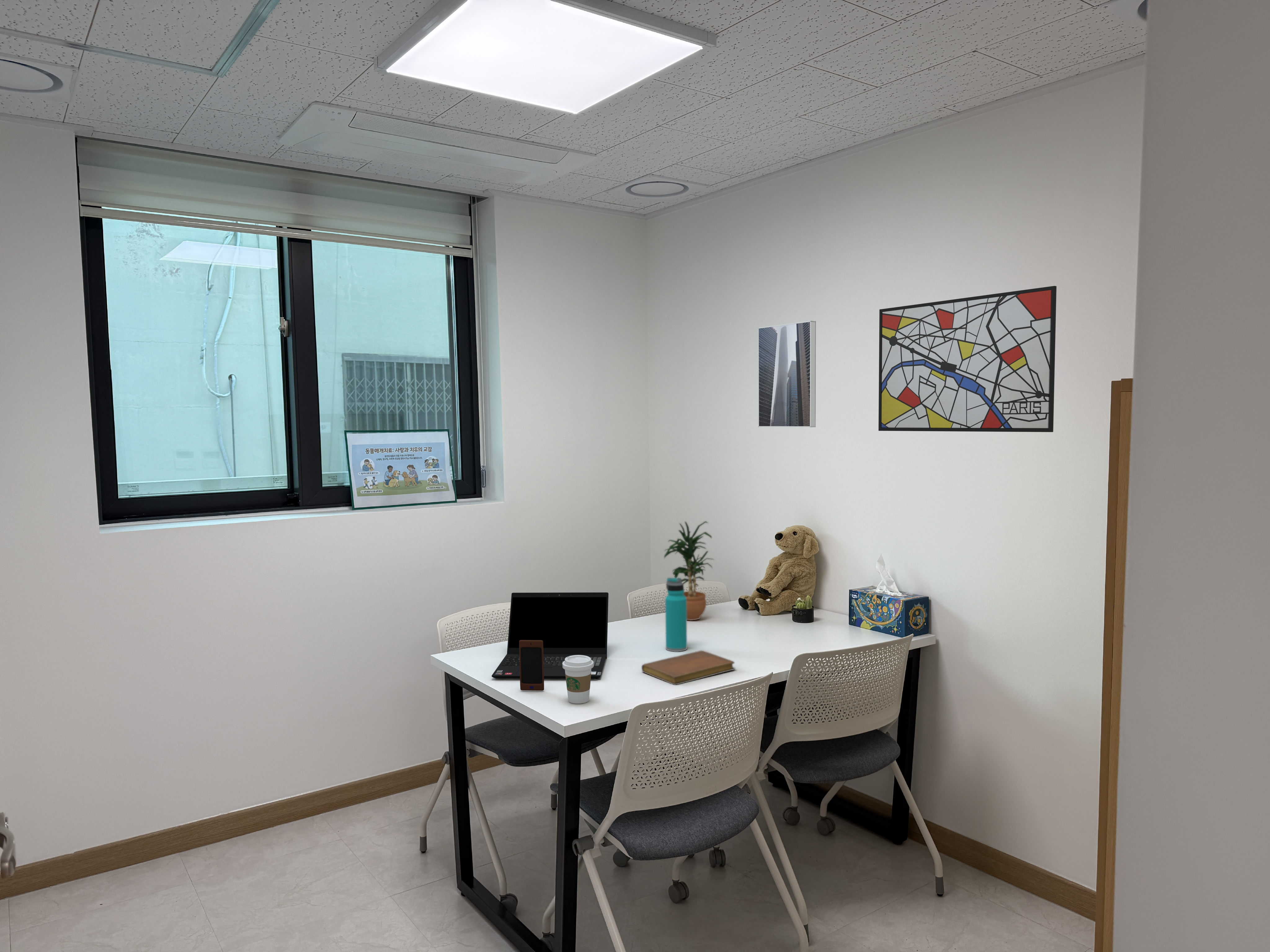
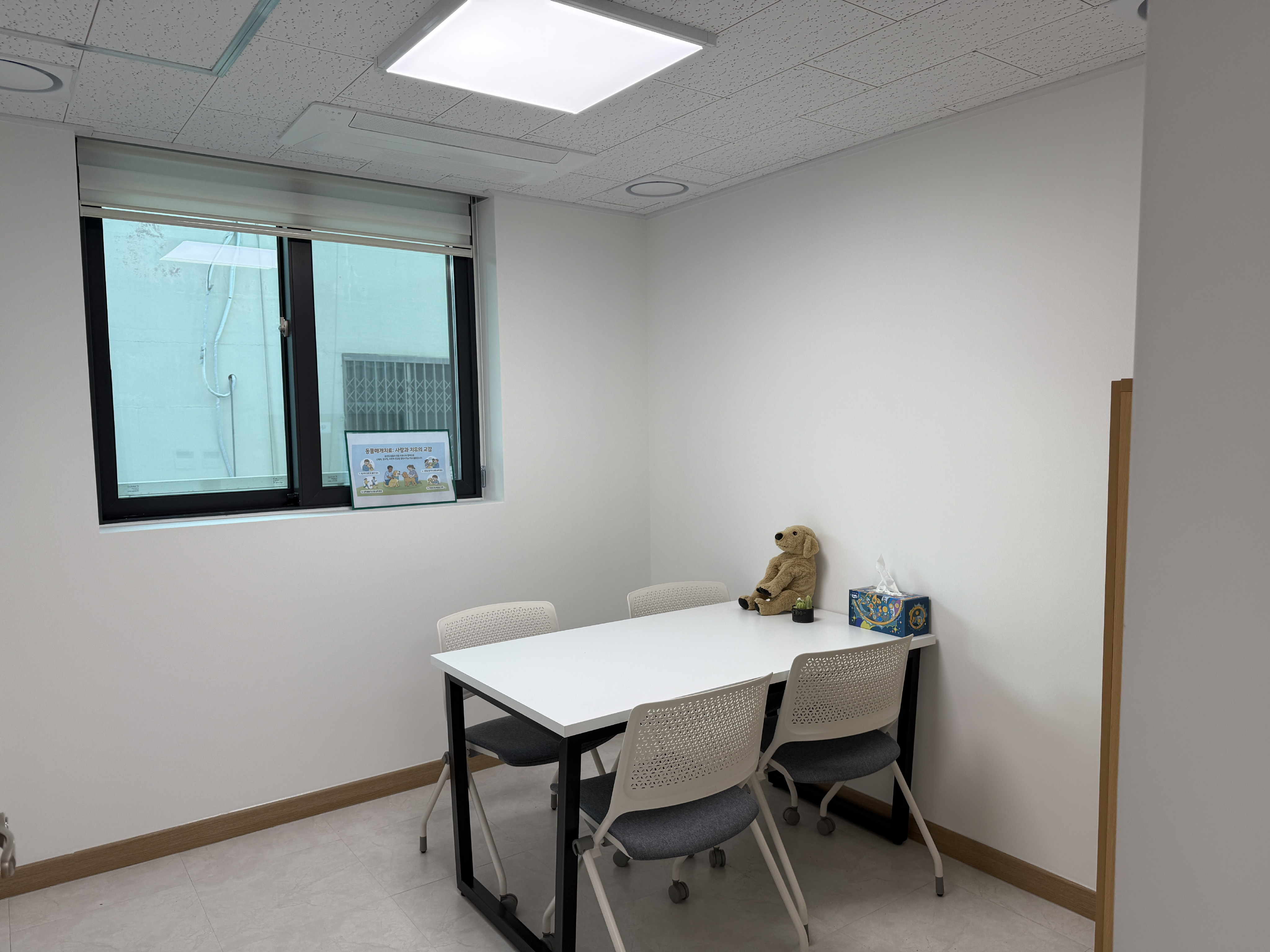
- notebook (688, 666)
- coffee cup (578, 679)
- potted plant (686, 569)
- smartphone (531, 665)
- wall art (959, 365)
- water bottle (676, 613)
- laptop computer (553, 634)
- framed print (786, 376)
